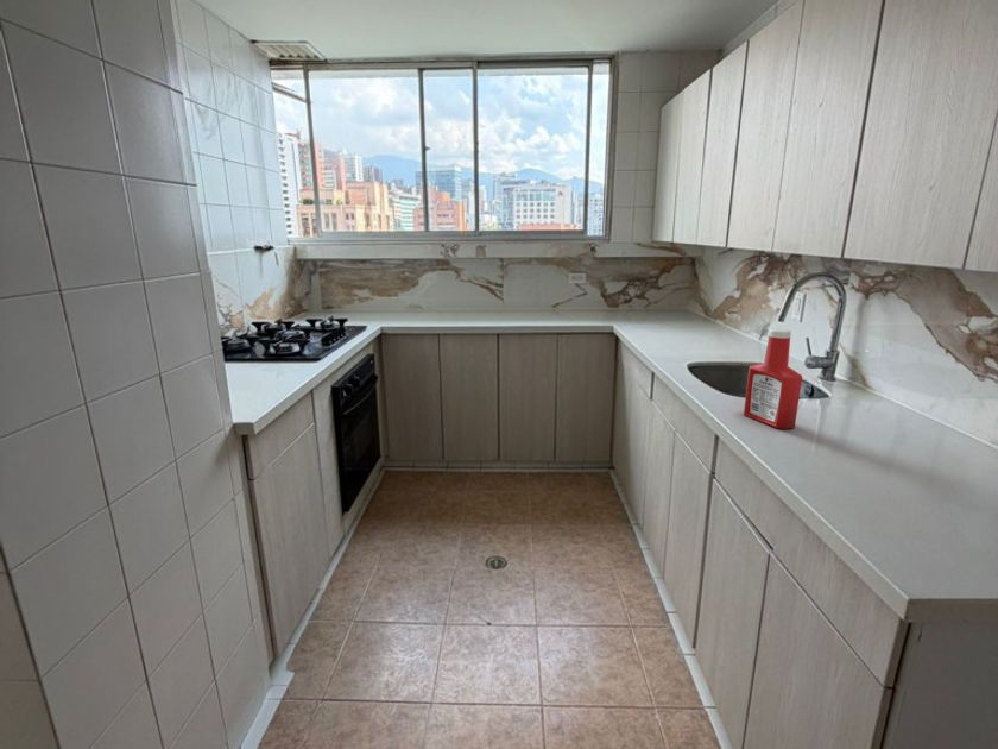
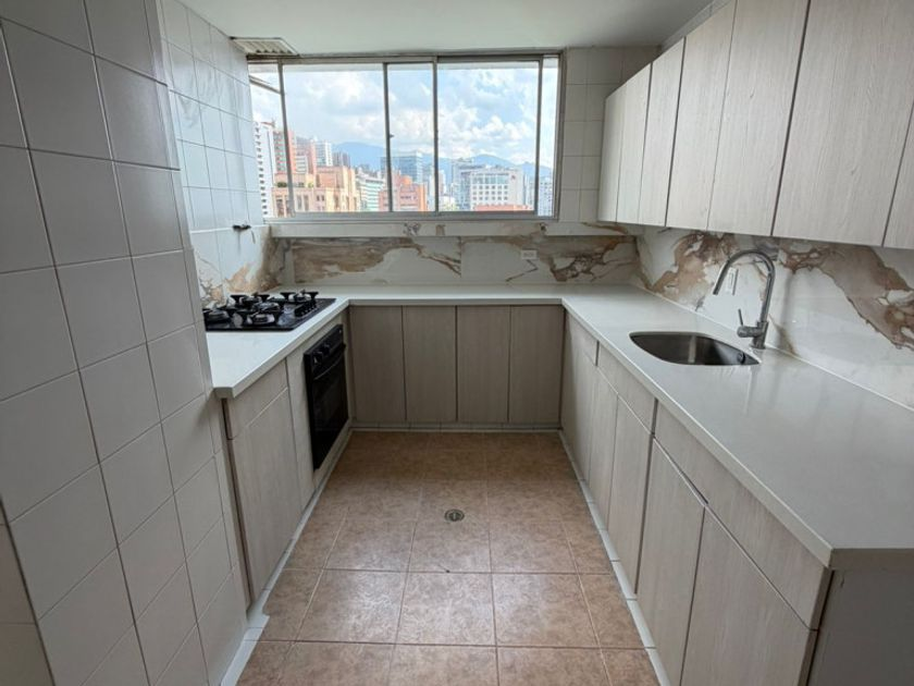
- soap bottle (773, 376)
